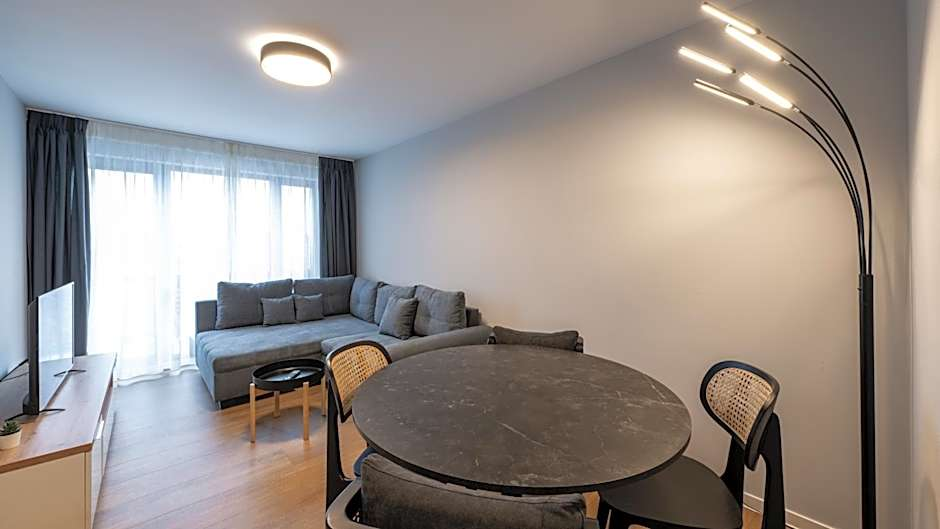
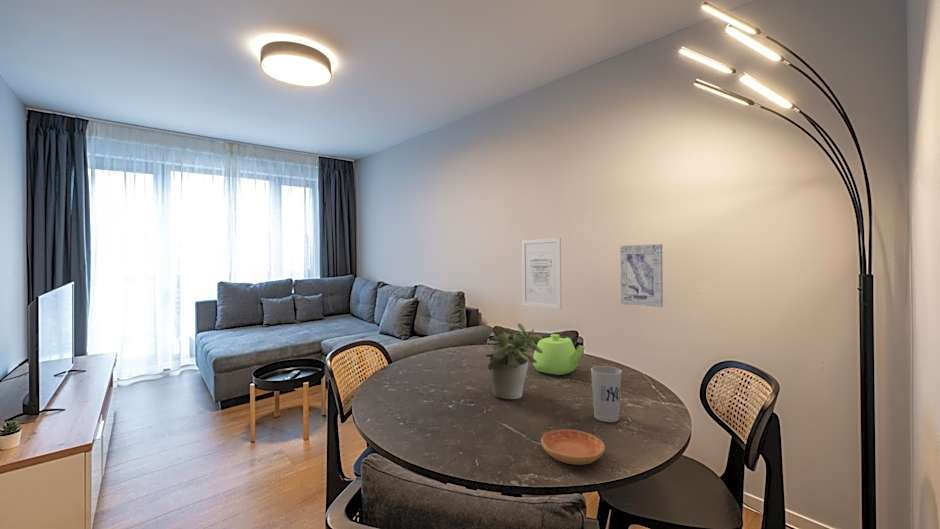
+ wall art (540, 273)
+ cup (606, 393)
+ potted plant (516, 361)
+ teapot (562, 352)
+ saucer (572, 447)
+ wall art (640, 275)
